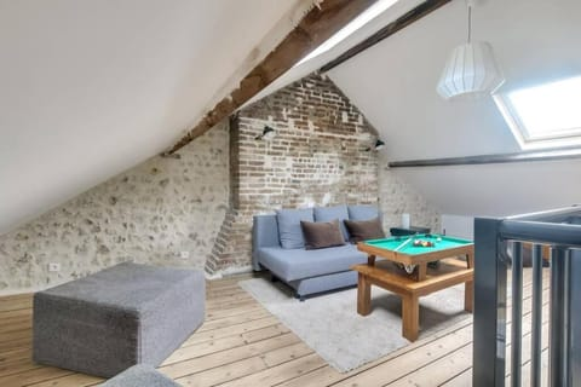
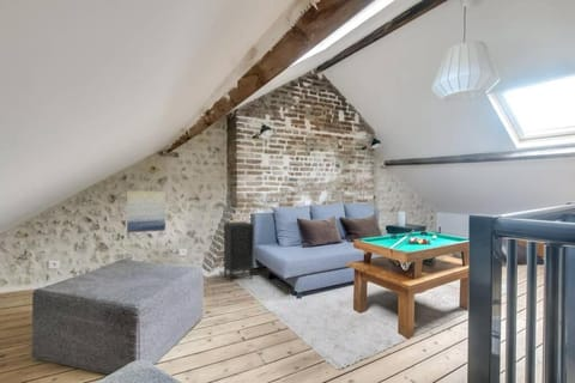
+ wall art (146, 211)
+ nightstand (238, 250)
